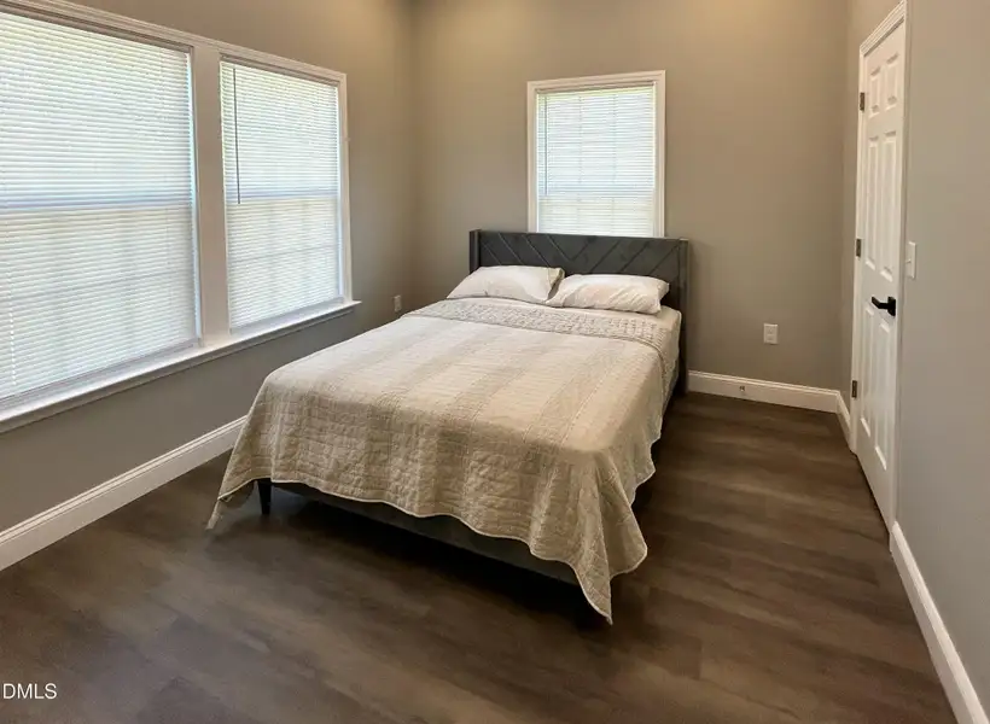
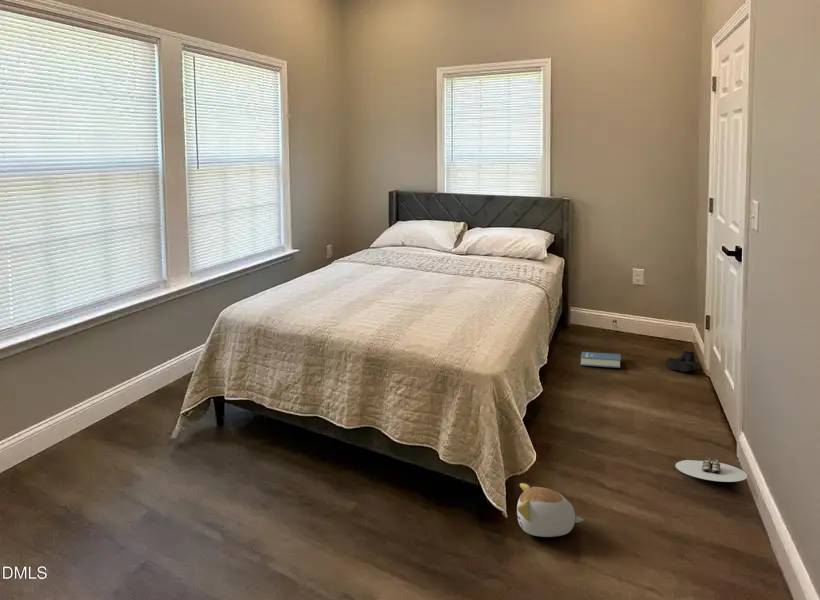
+ book (600, 359)
+ plush toy (549, 510)
+ shoe (710, 468)
+ boots (682, 360)
